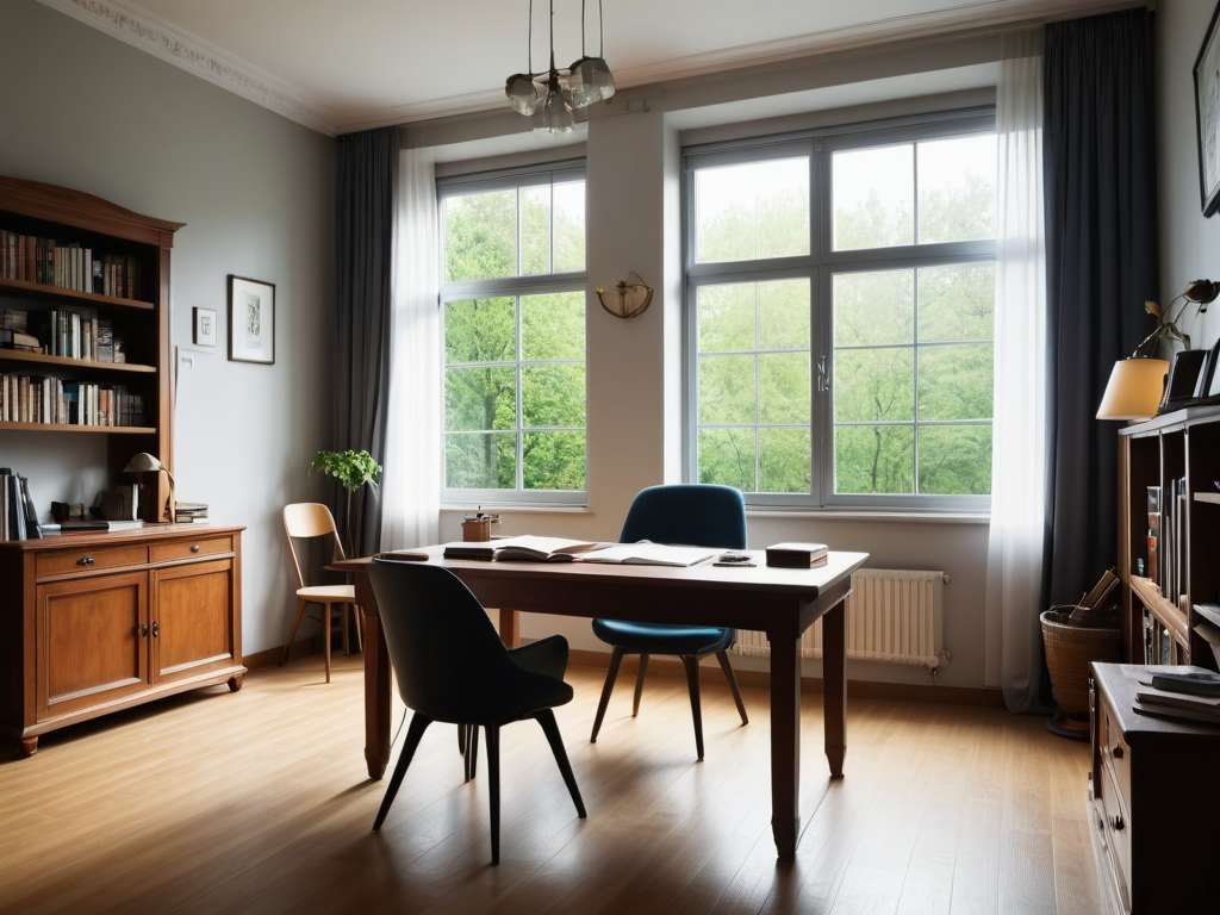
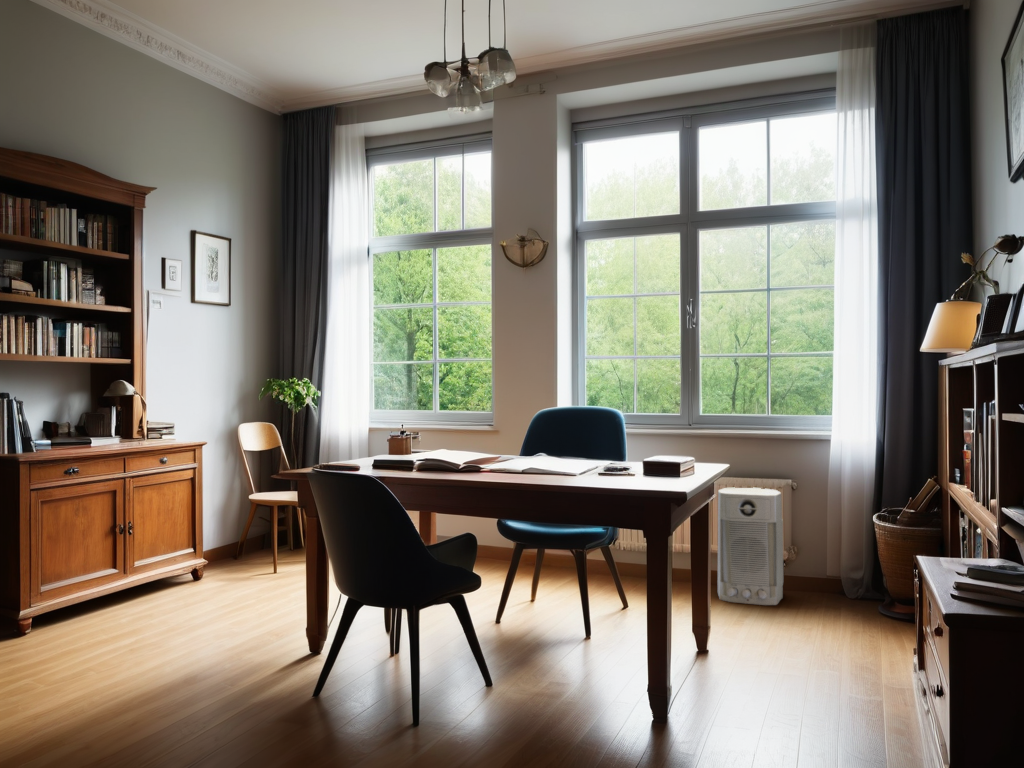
+ air purifier (749, 542)
